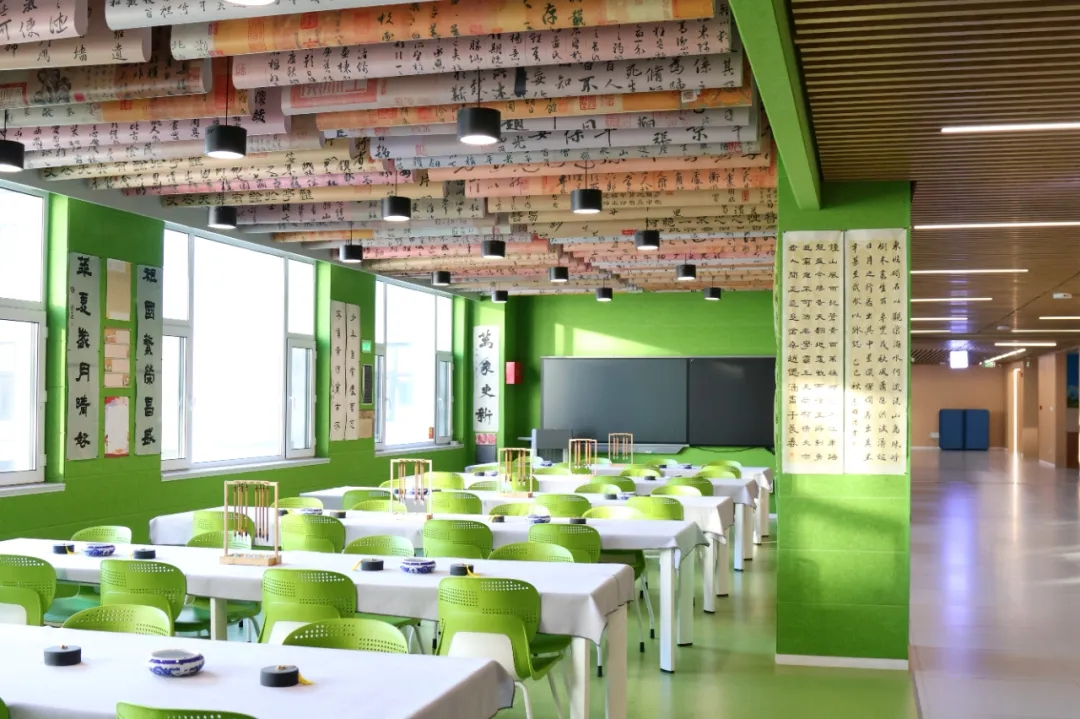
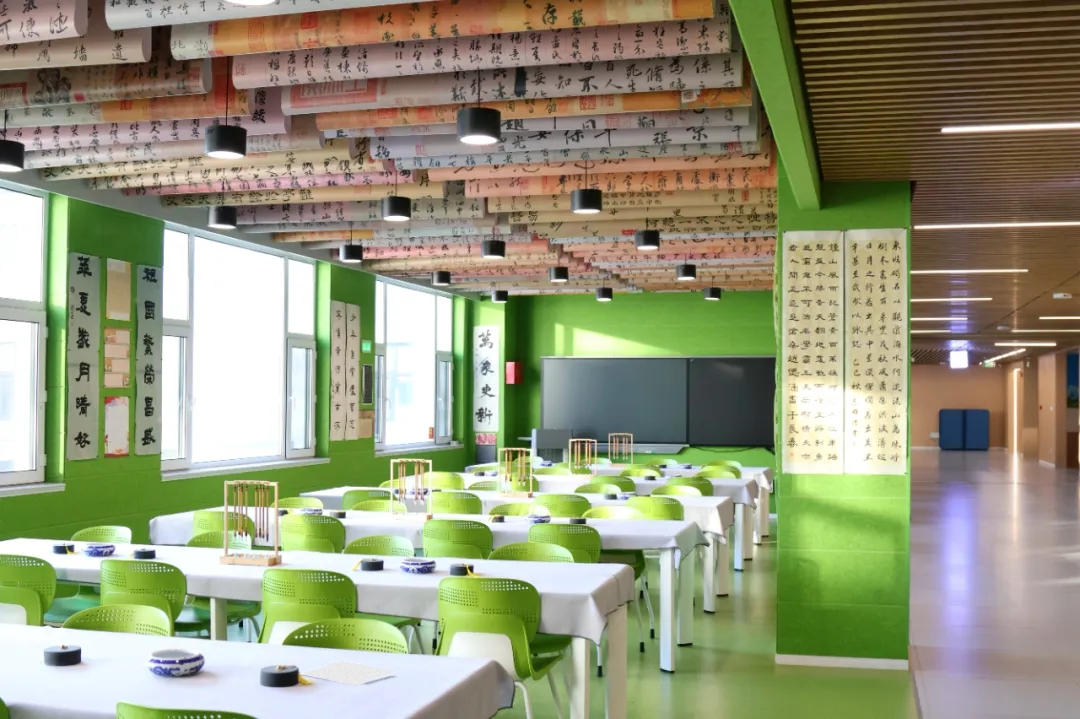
+ paper sheet (348, 669)
